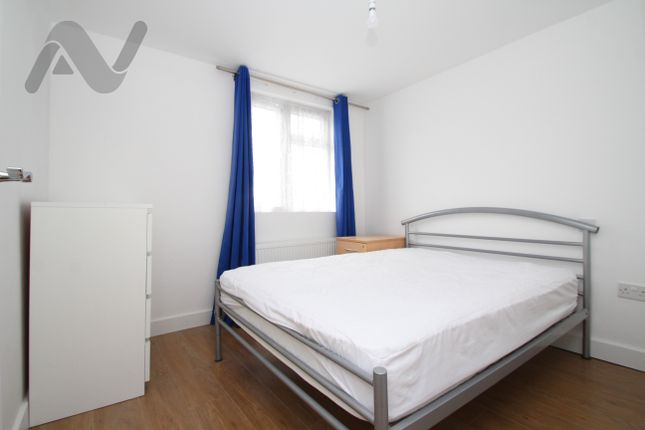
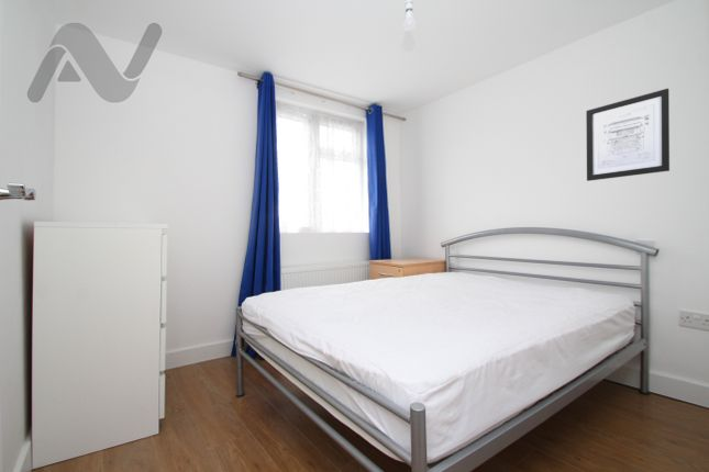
+ wall art (624, 138)
